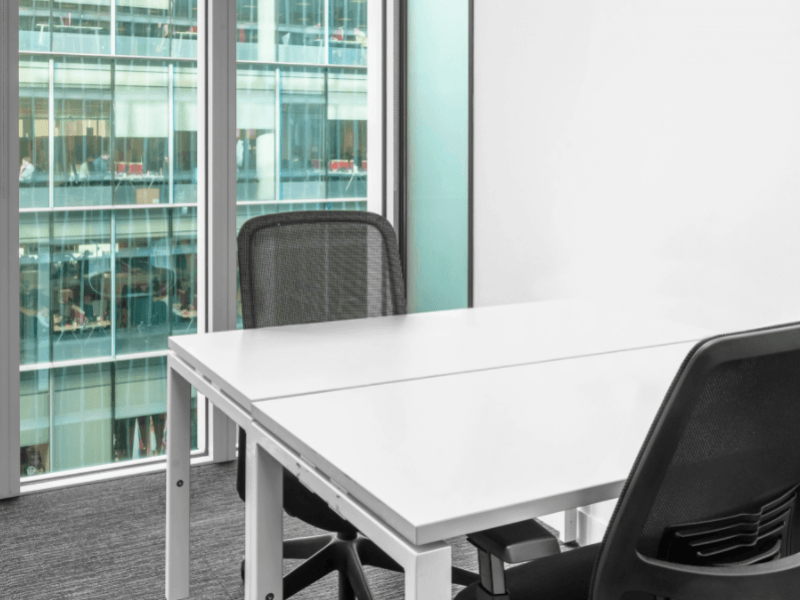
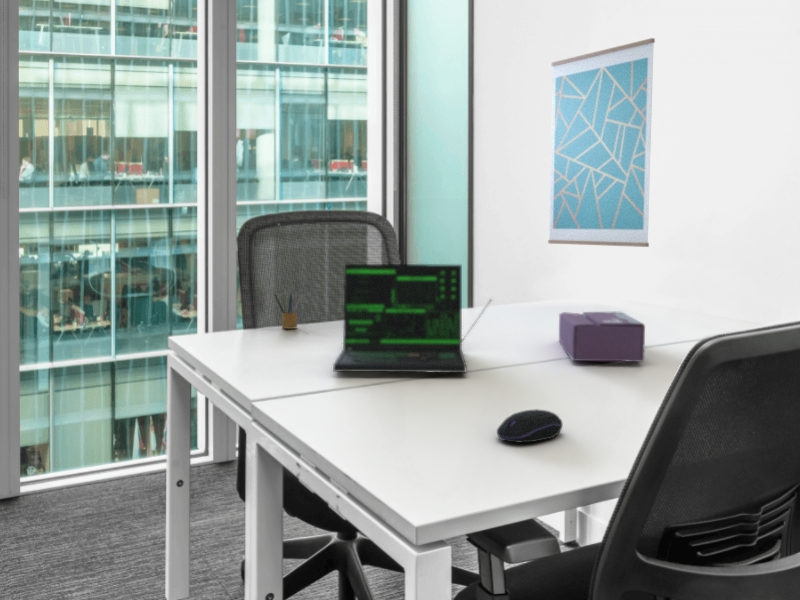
+ wall art (597, 149)
+ laptop (417, 314)
+ tissue box (598, 334)
+ computer mouse (529, 423)
+ pencil box (288, 309)
